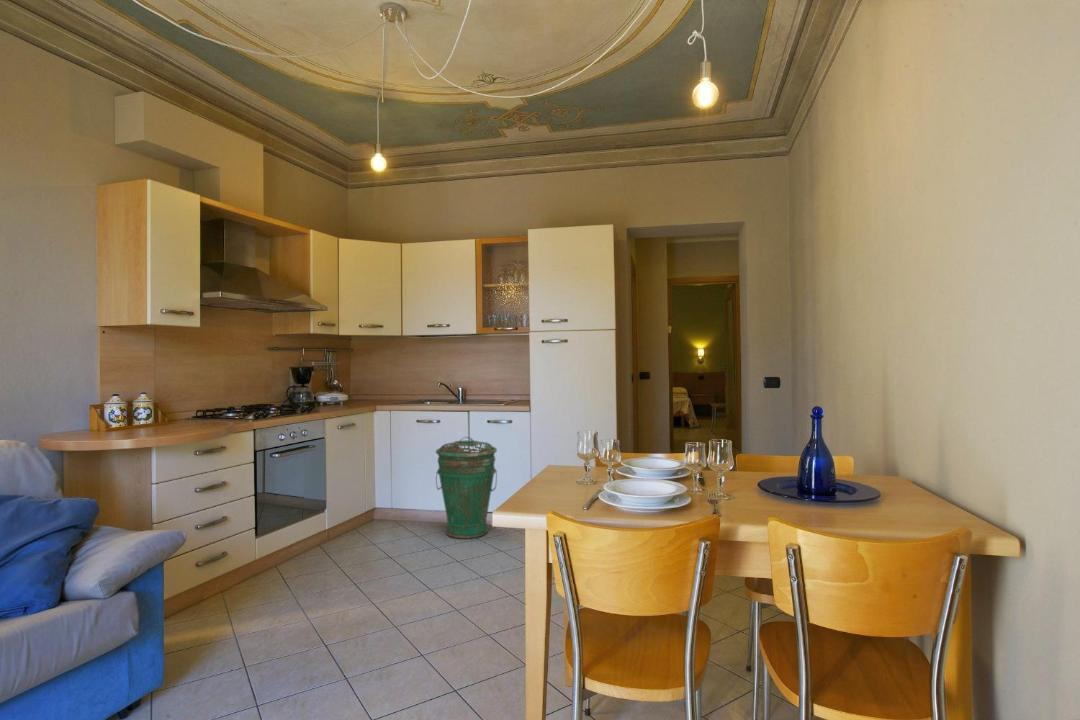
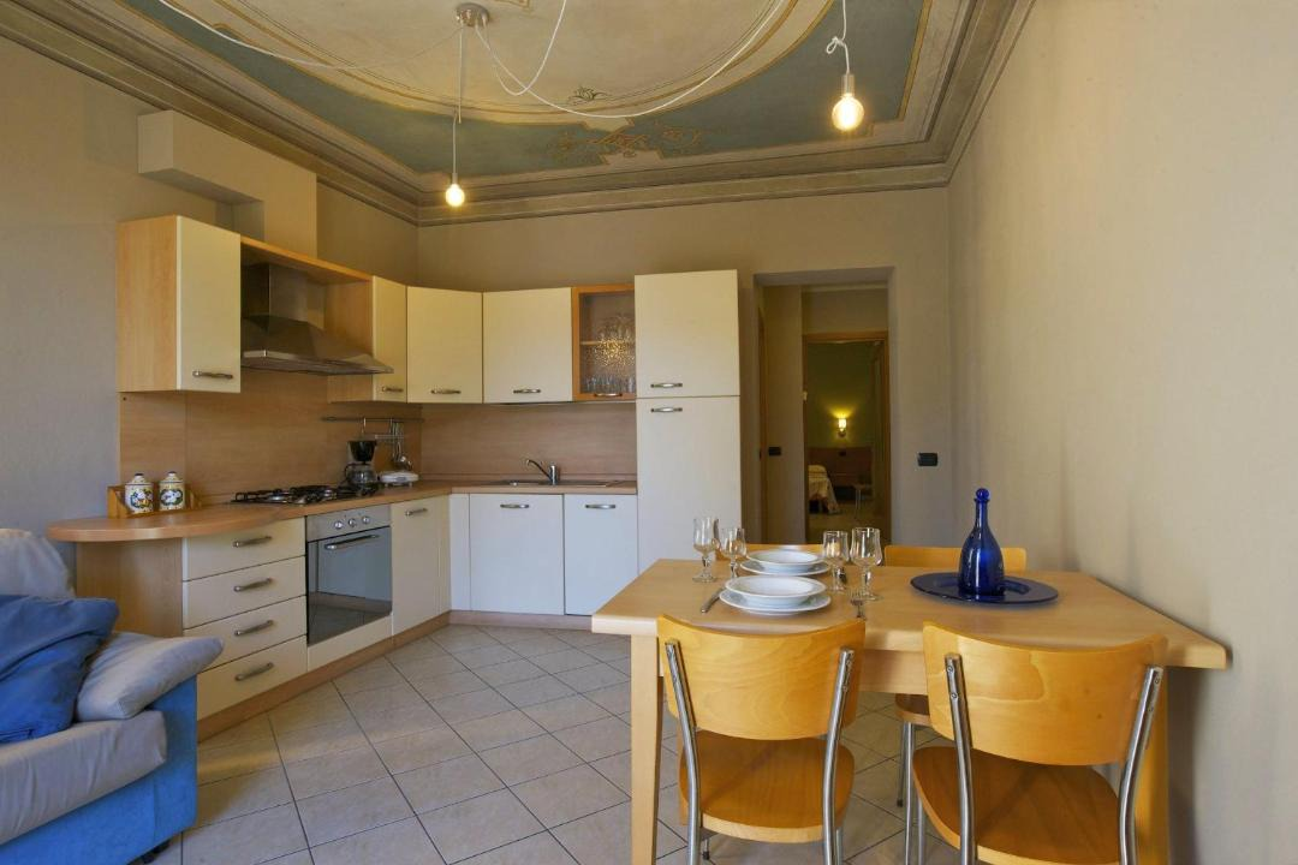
- trash can (466, 484)
